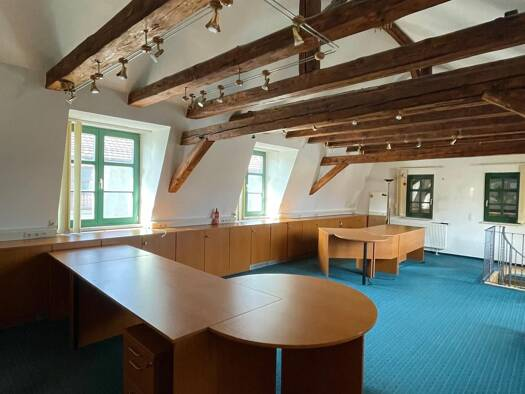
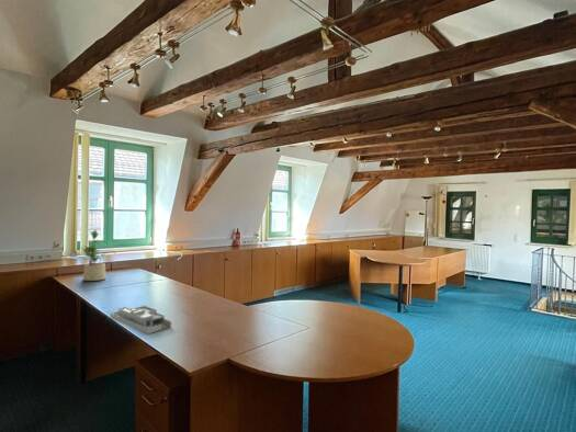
+ potted plant (94, 254)
+ desk organizer (139, 315)
